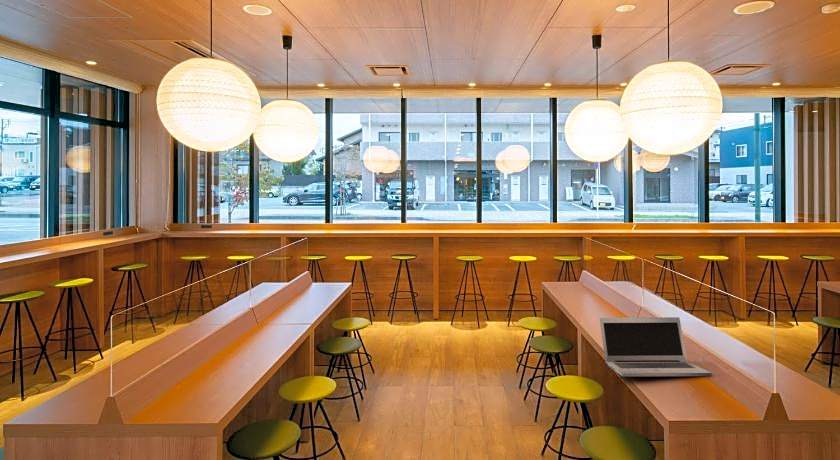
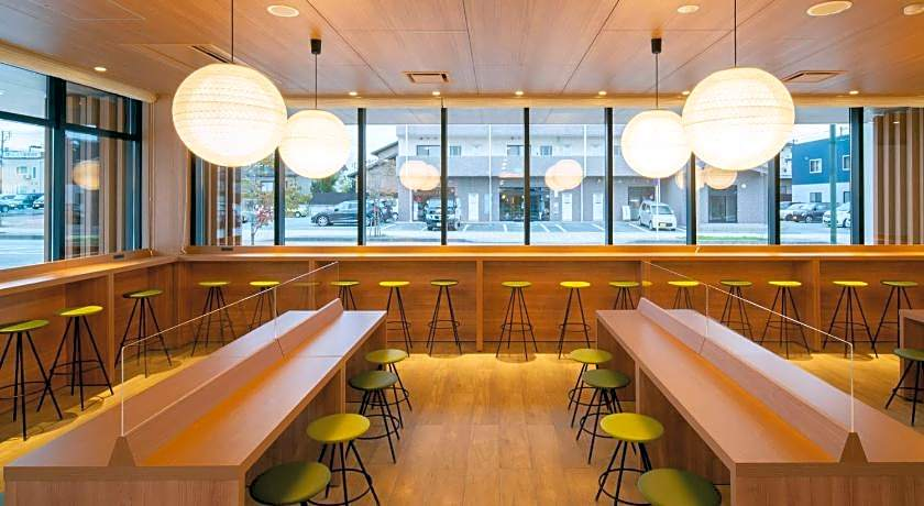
- laptop (652, 345)
